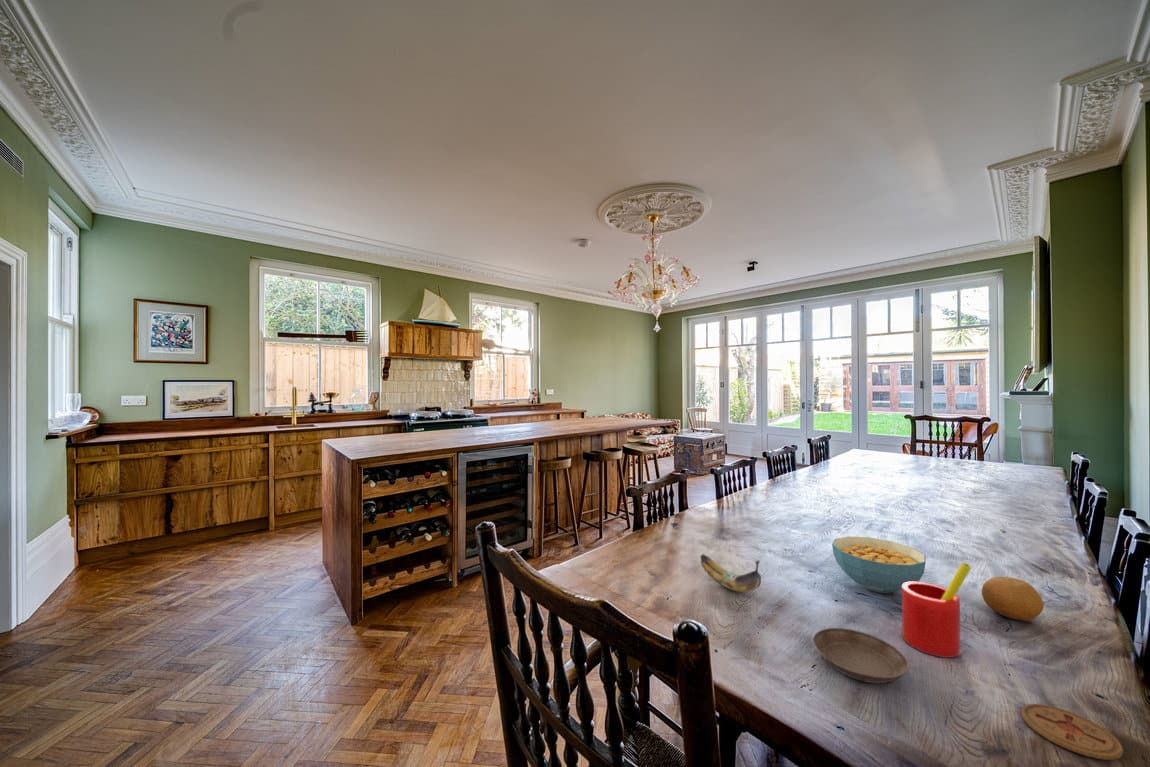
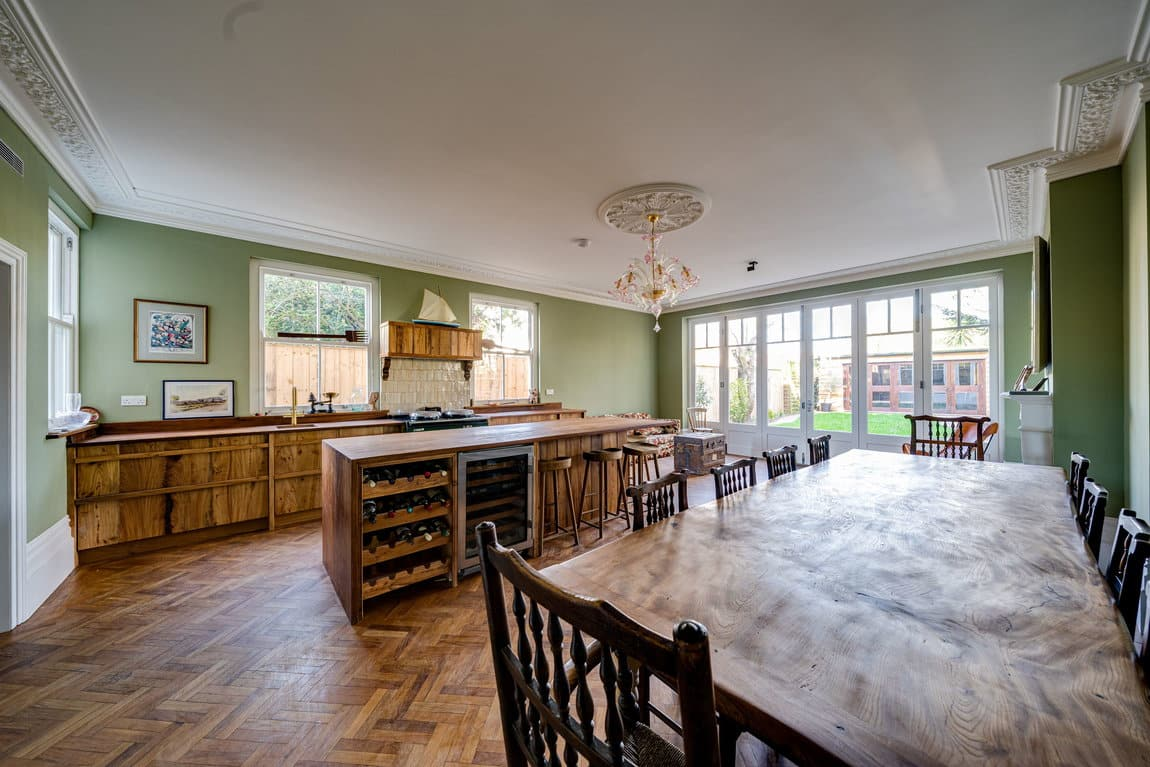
- fruit (1011, 597)
- coaster (1069, 729)
- banana (728, 571)
- saucer (858, 656)
- straw (936, 600)
- cereal bowl (877, 568)
